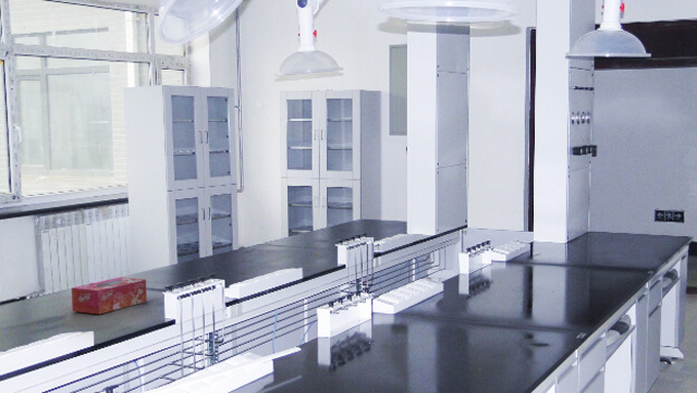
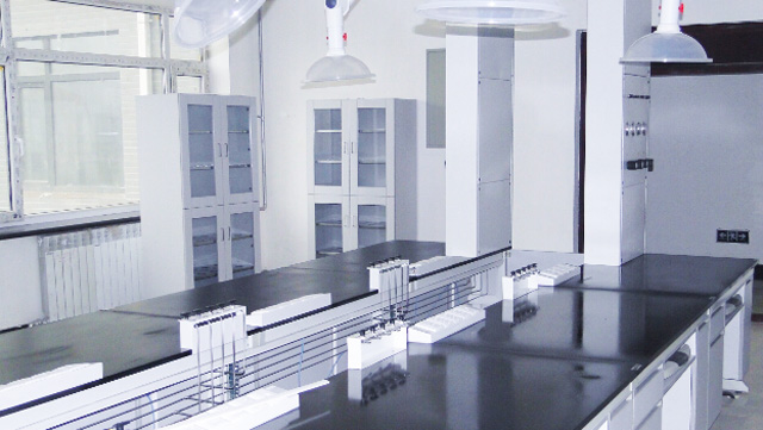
- tissue box (110, 294)
